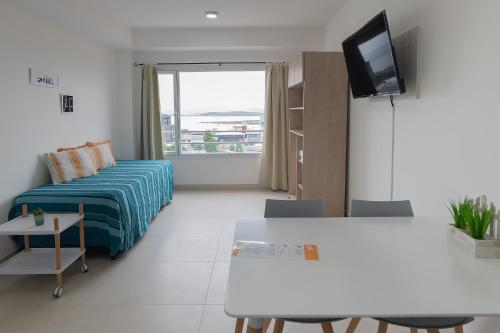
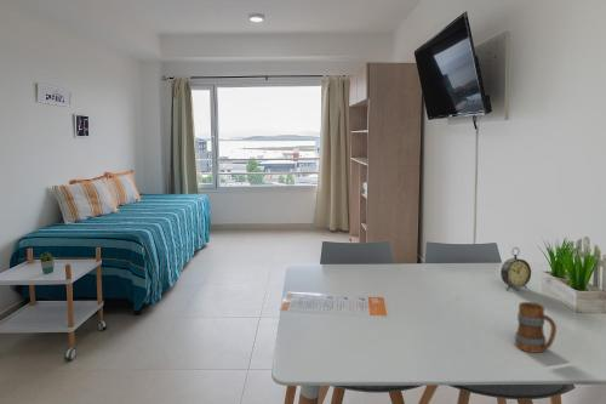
+ alarm clock (515, 268)
+ mug (536, 328)
